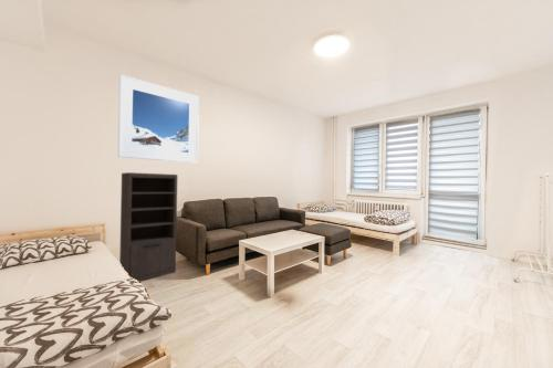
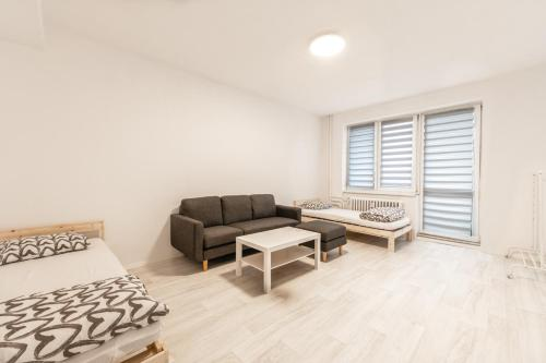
- shelving unit (148, 223)
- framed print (163, 123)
